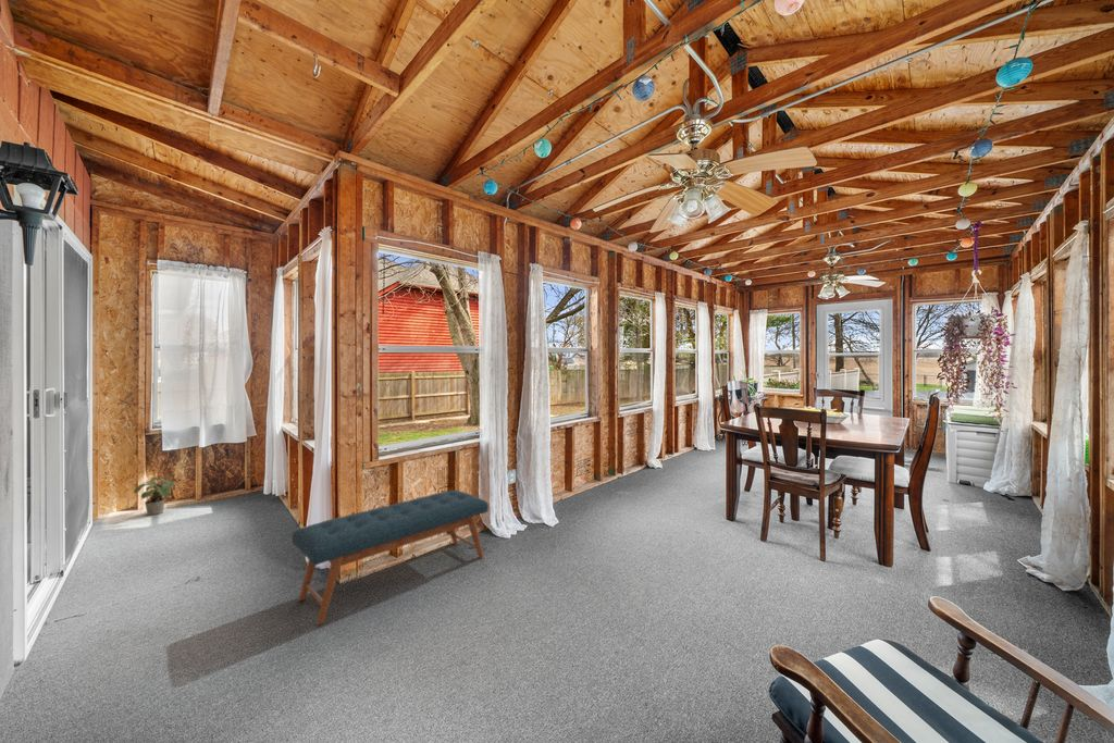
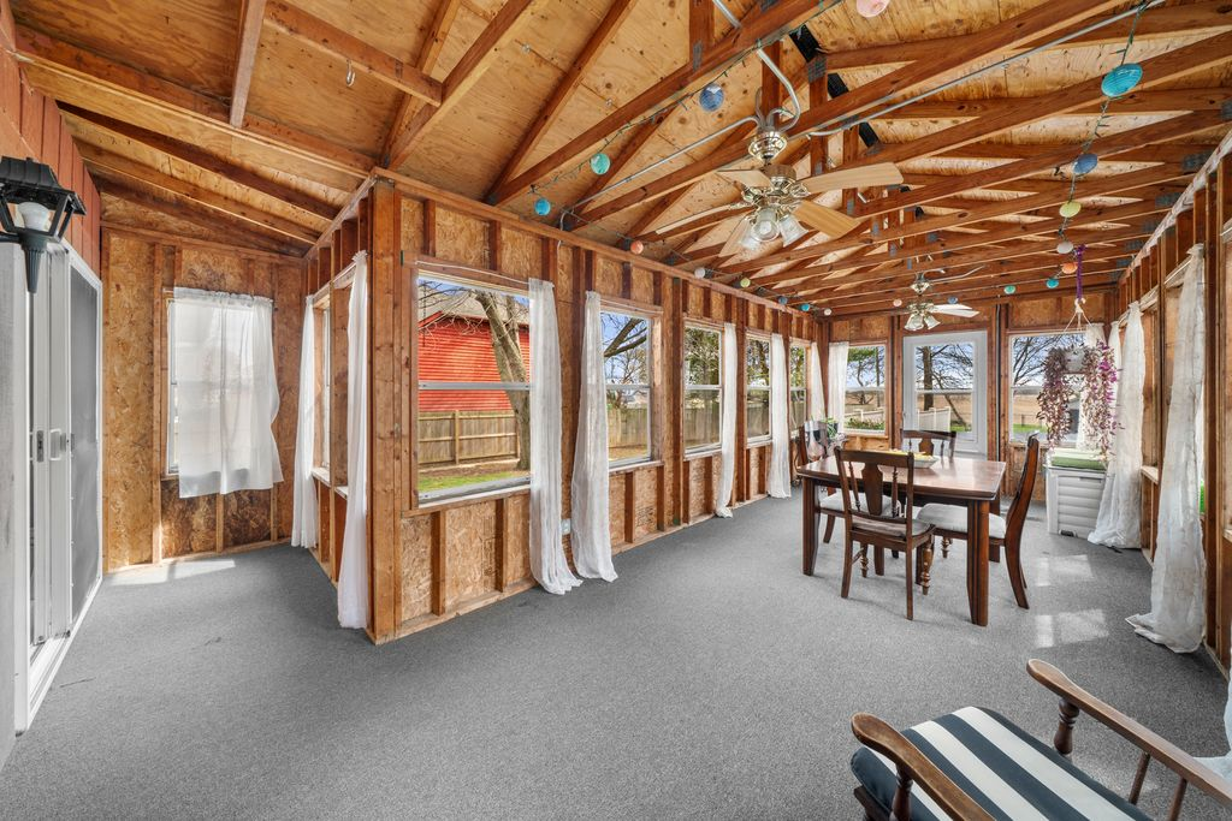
- potted plant (156, 495)
- bench (399, 543)
